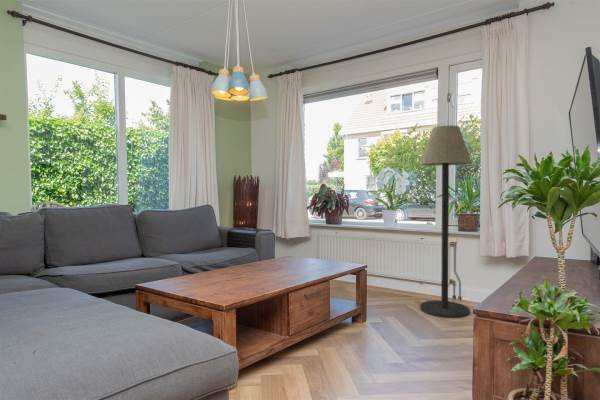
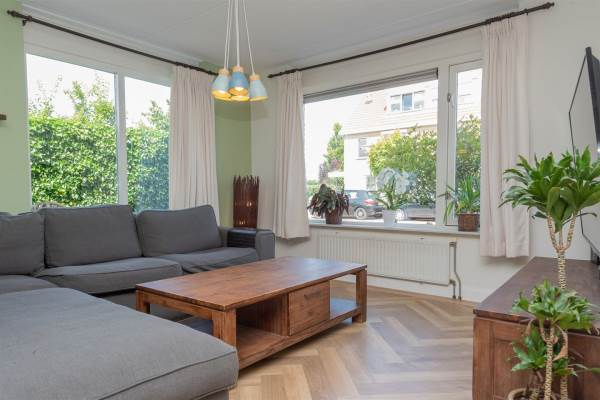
- floor lamp (445, 219)
